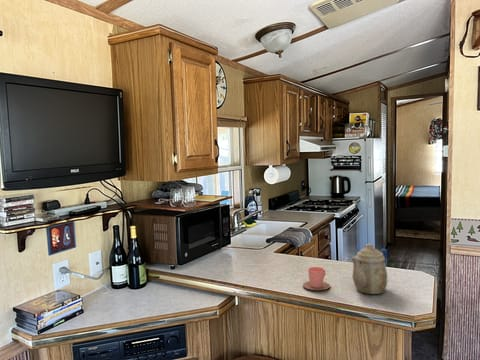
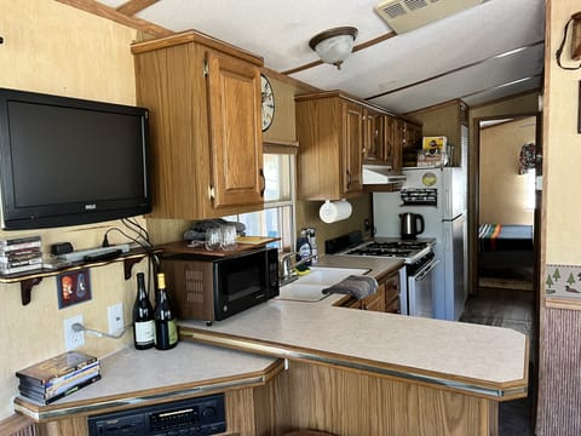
- teapot (370, 267)
- cup (316, 277)
